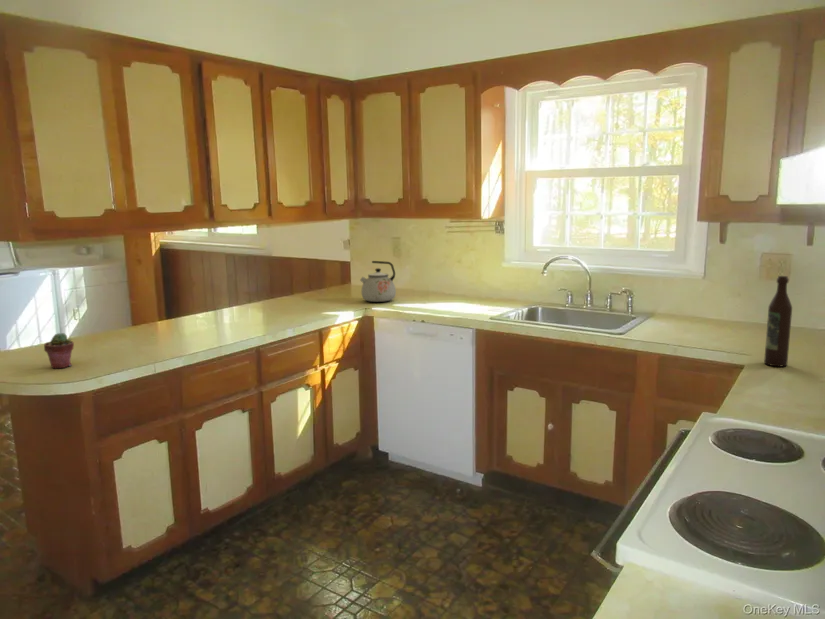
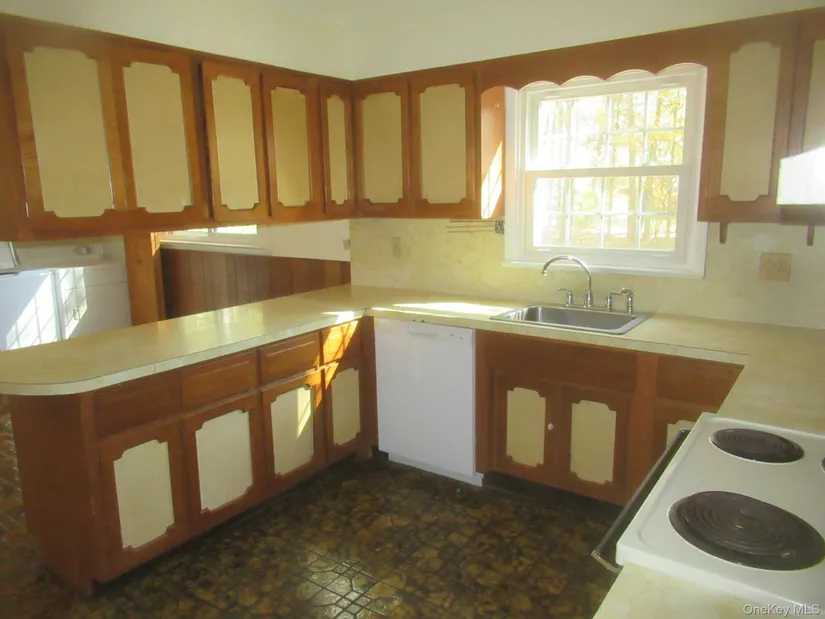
- kettle (378, 280)
- potted succulent (59, 349)
- wine bottle (779, 320)
